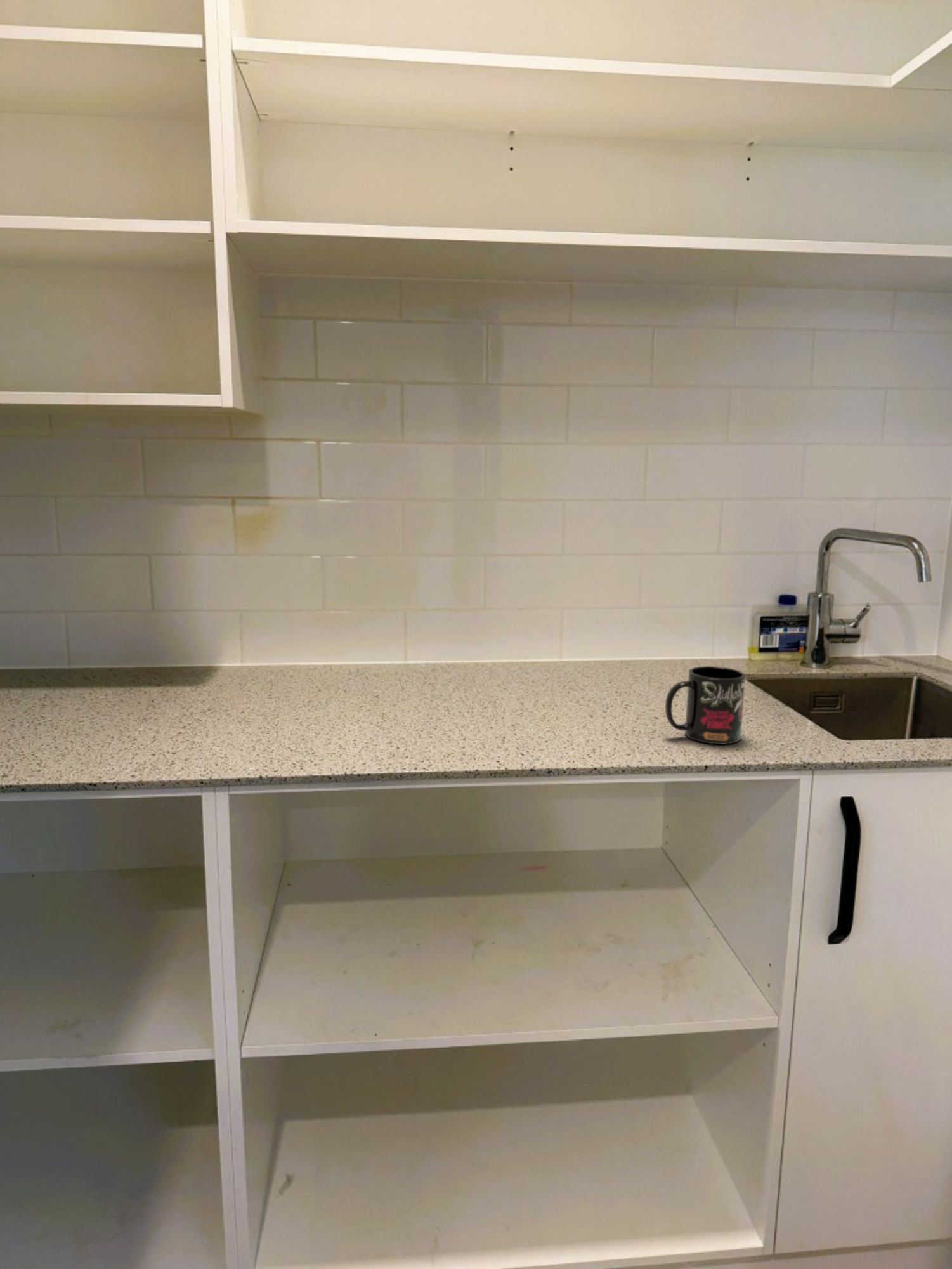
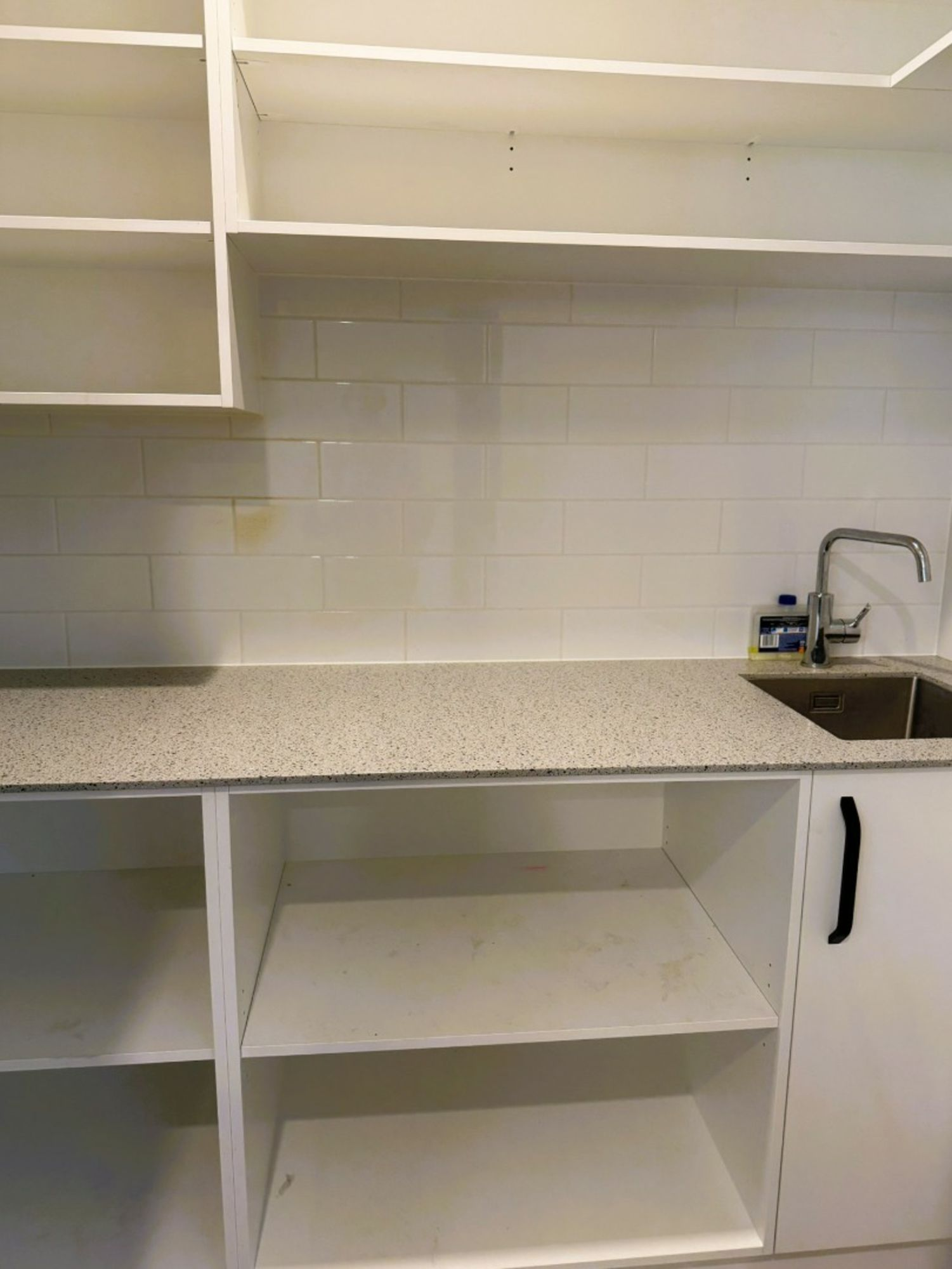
- mug (703, 704)
